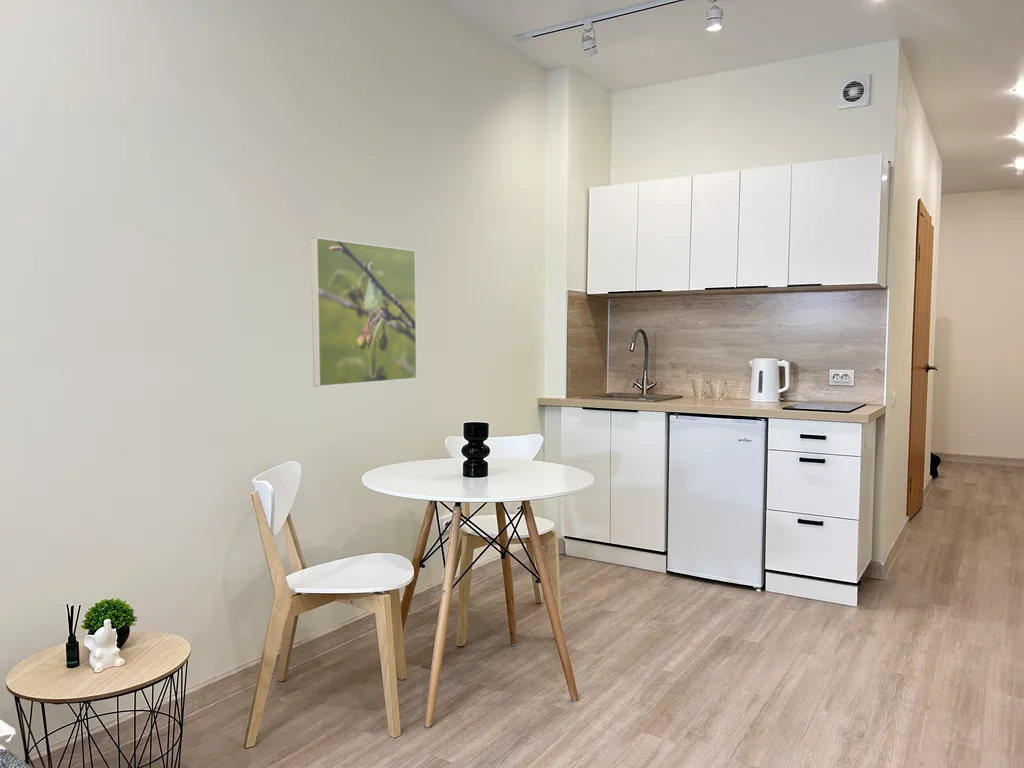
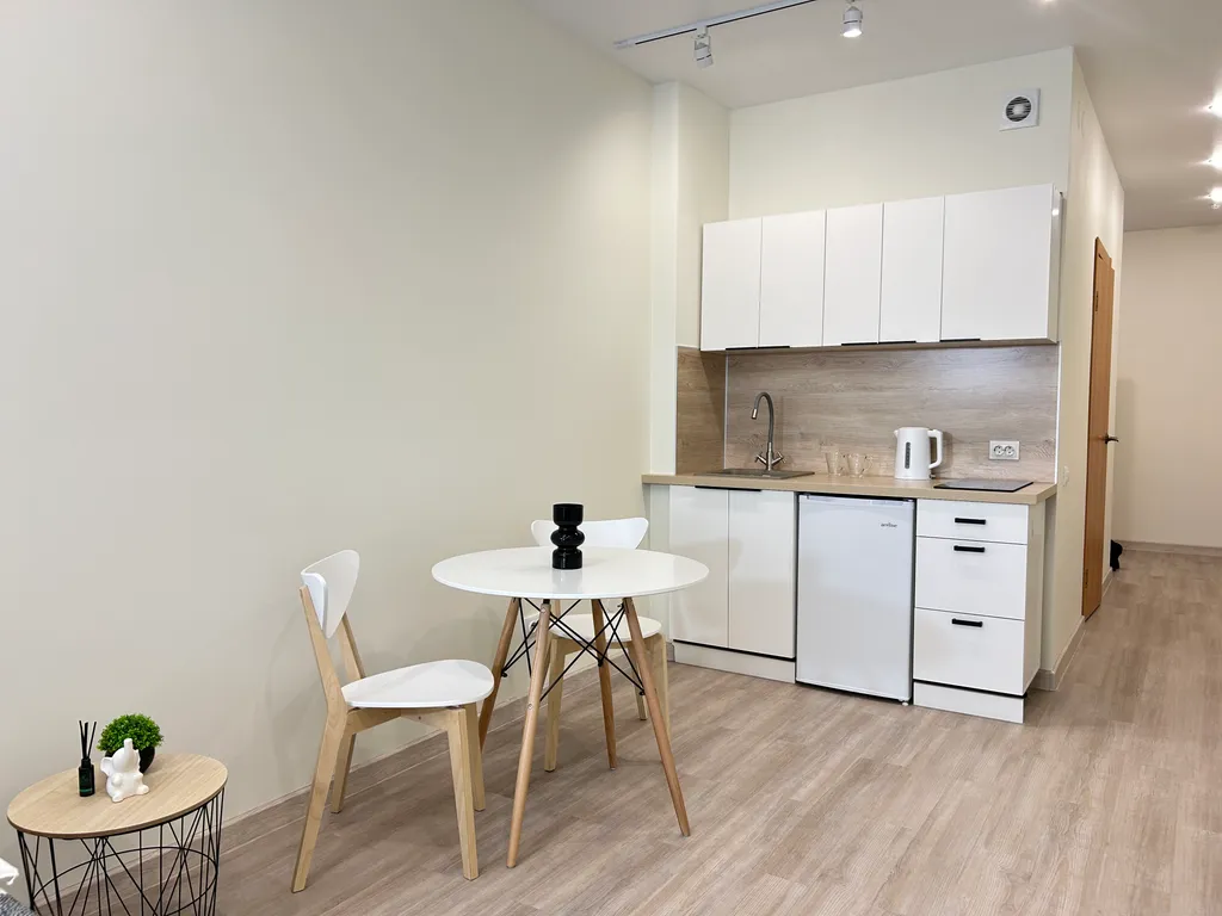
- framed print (367, 313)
